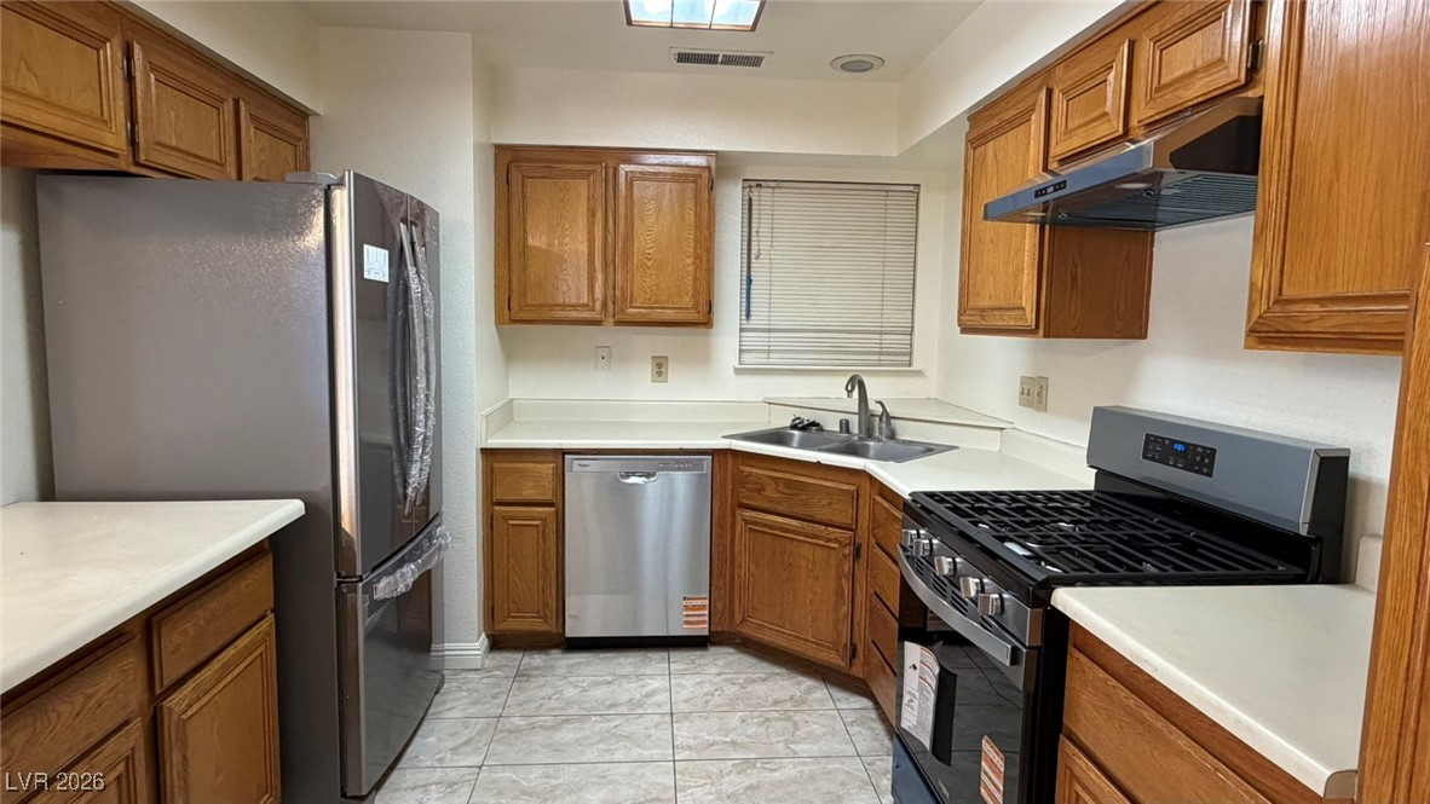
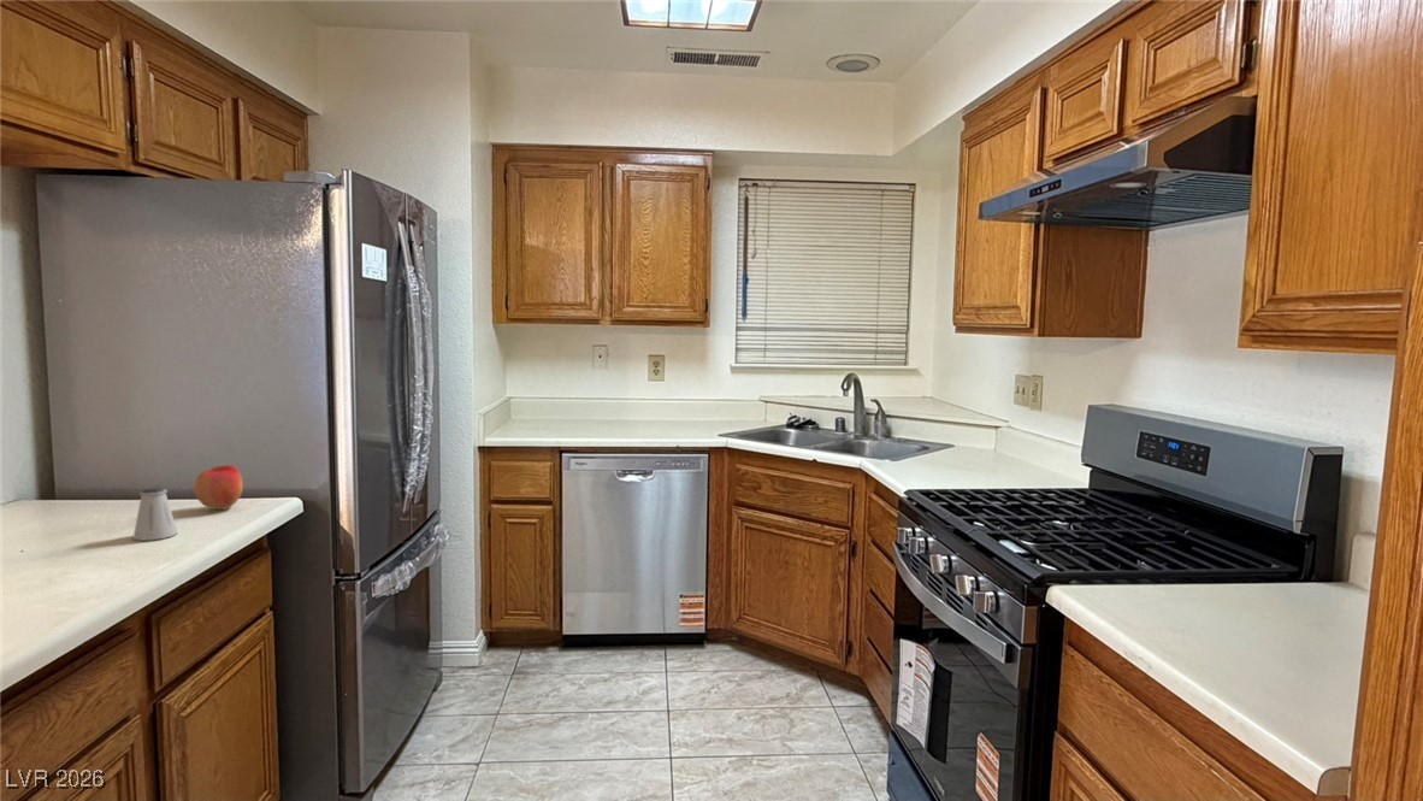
+ apple (219, 488)
+ saltshaker (154, 511)
